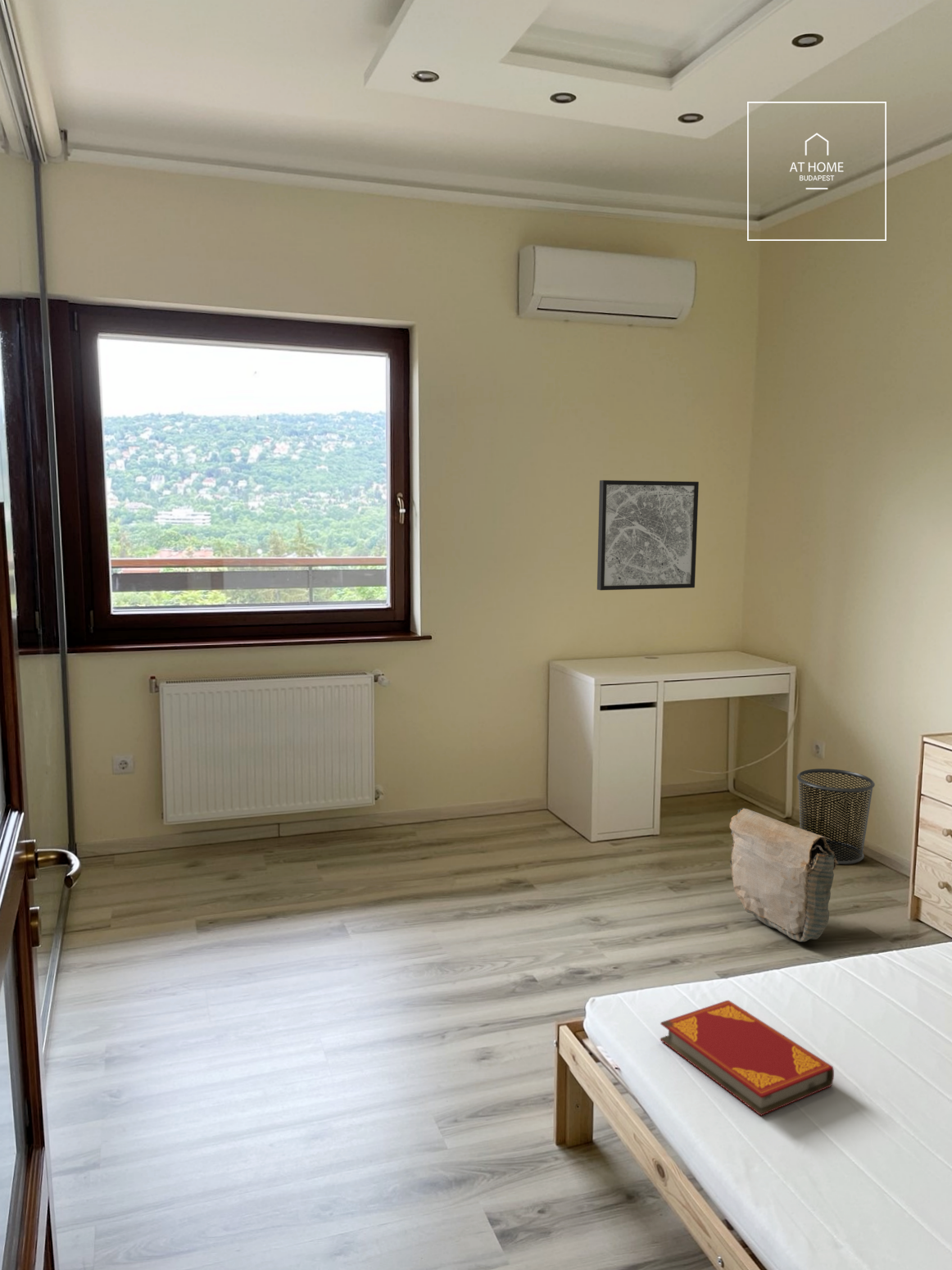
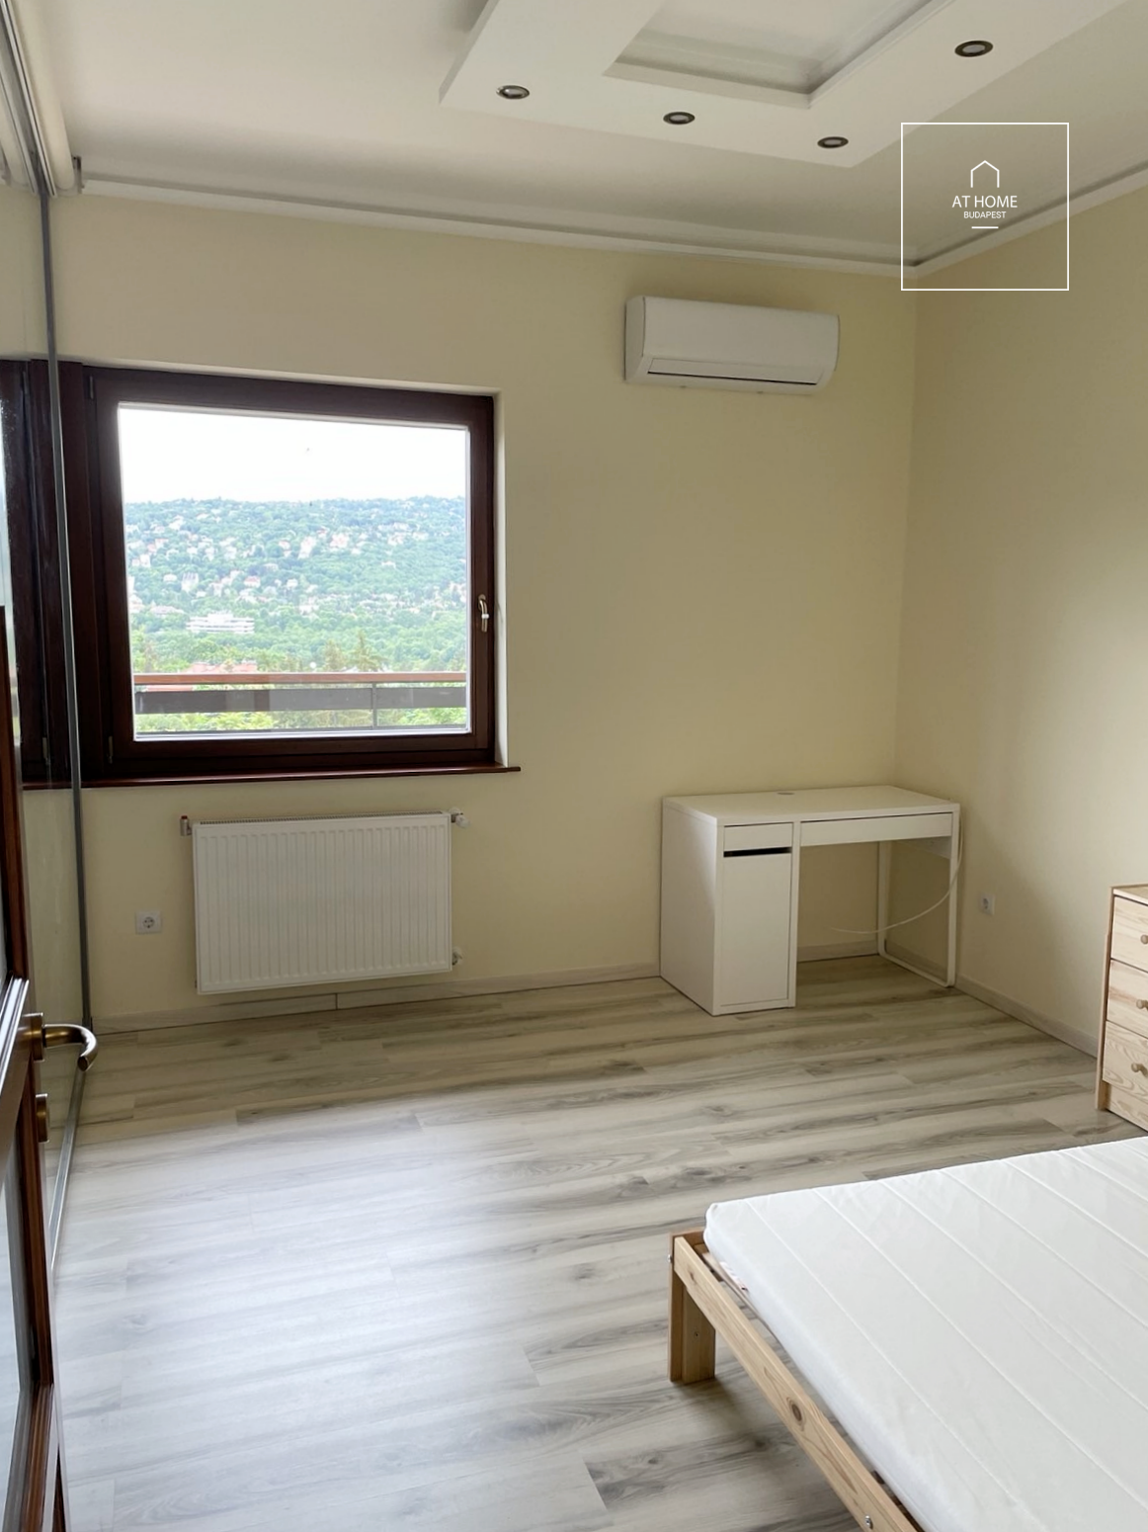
- hardback book (743, 1052)
- wall art (648, 535)
- waste bin (832, 815)
- bag (785, 875)
